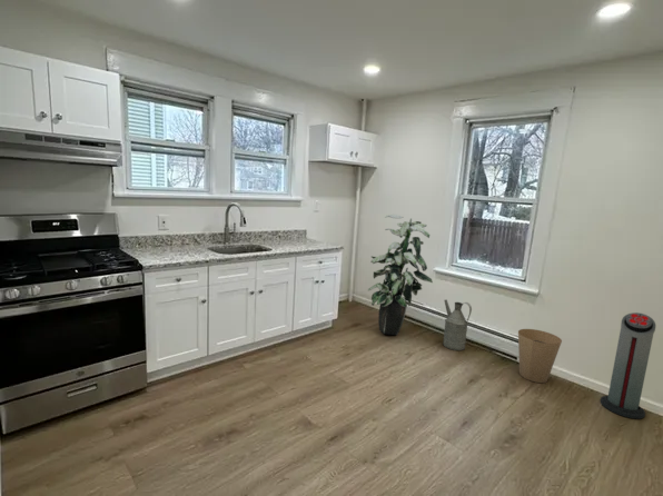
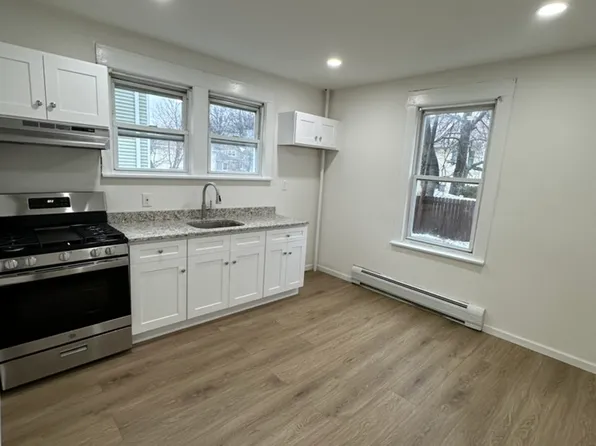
- air purifier (631, 361)
- indoor plant (396, 274)
- trash can (536, 356)
- watering can (454, 323)
